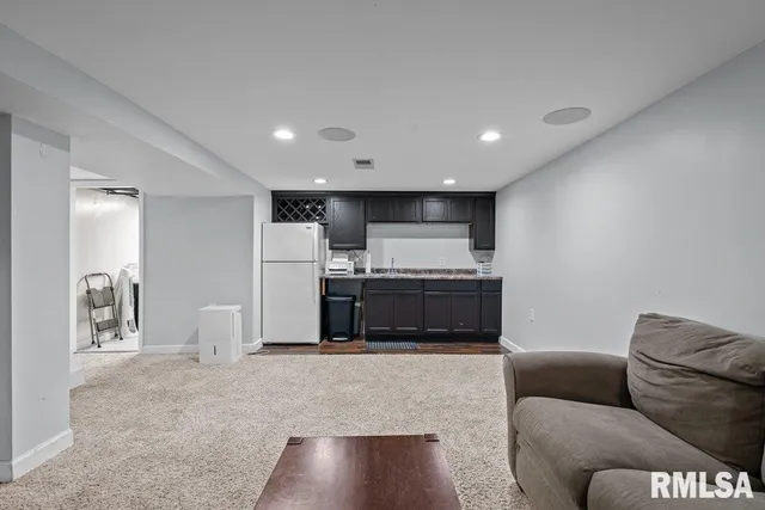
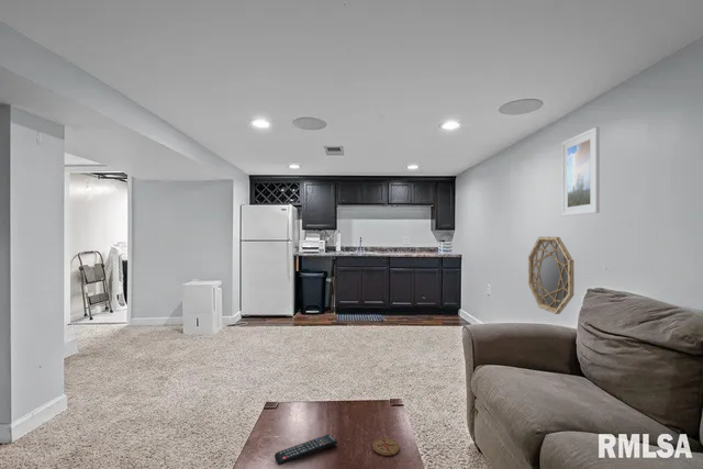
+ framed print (579, 175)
+ home mirror (548, 273)
+ remote control (306, 449)
+ coaster (386, 446)
